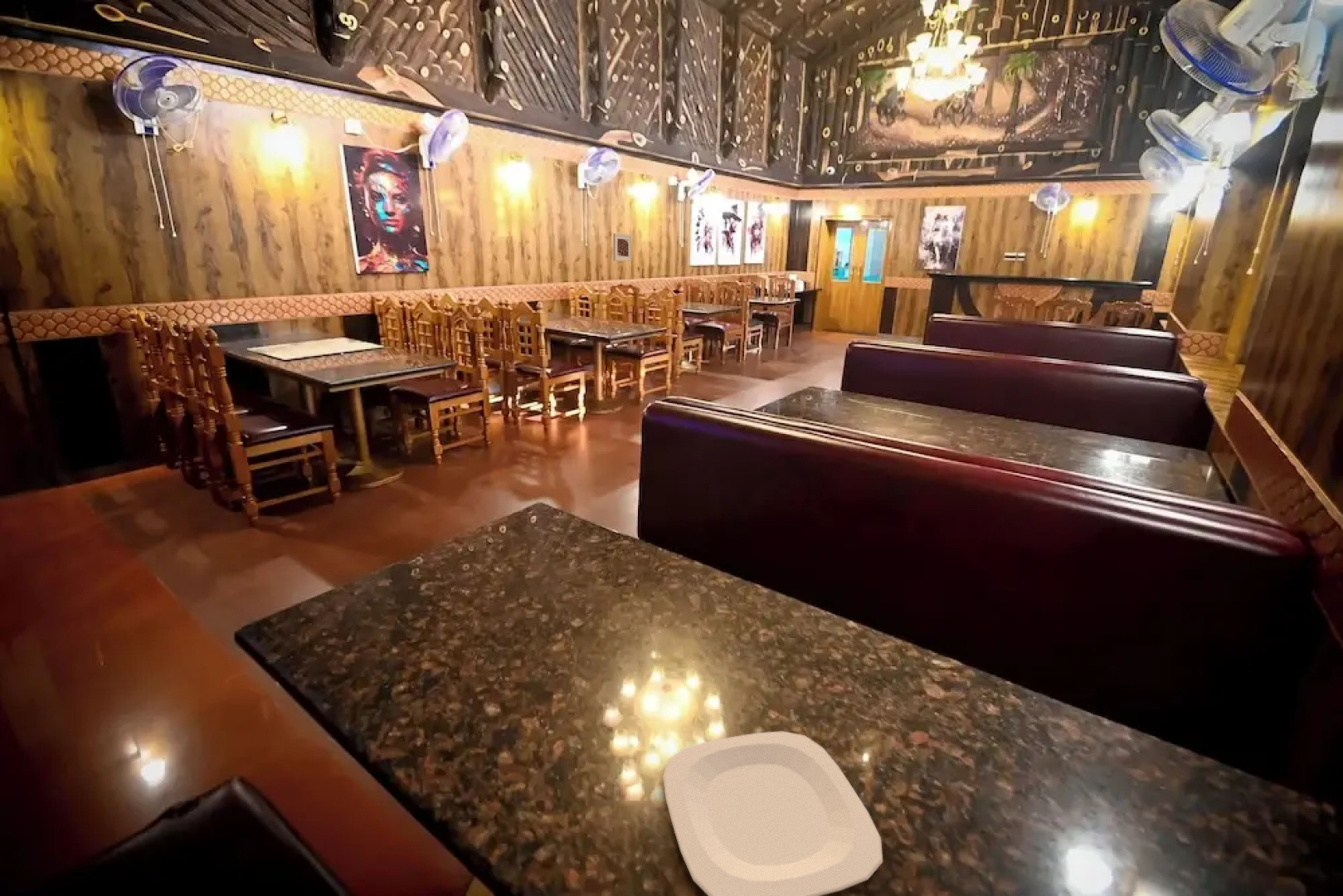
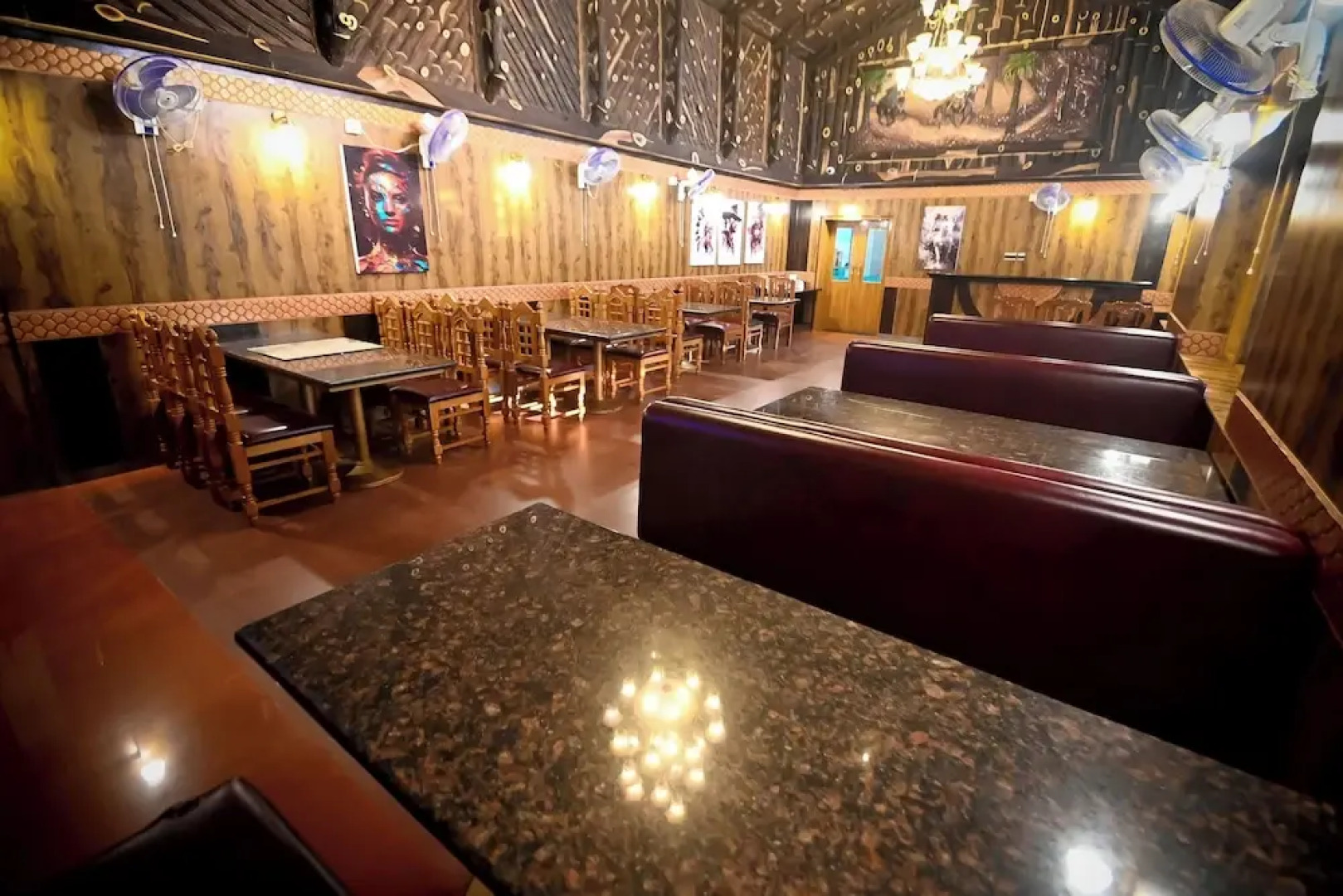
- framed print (622, 247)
- plate (766, 810)
